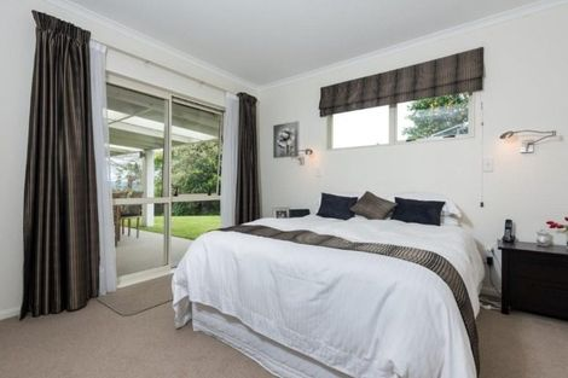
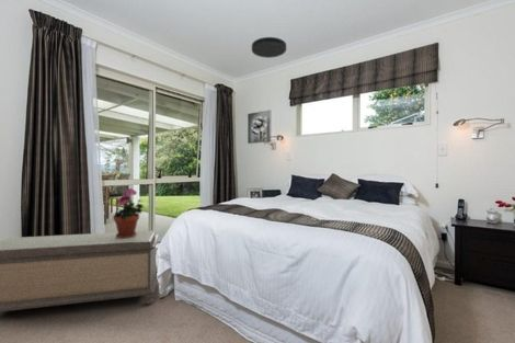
+ ceiling light (268, 47)
+ potted plant (127, 211)
+ bench (77, 271)
